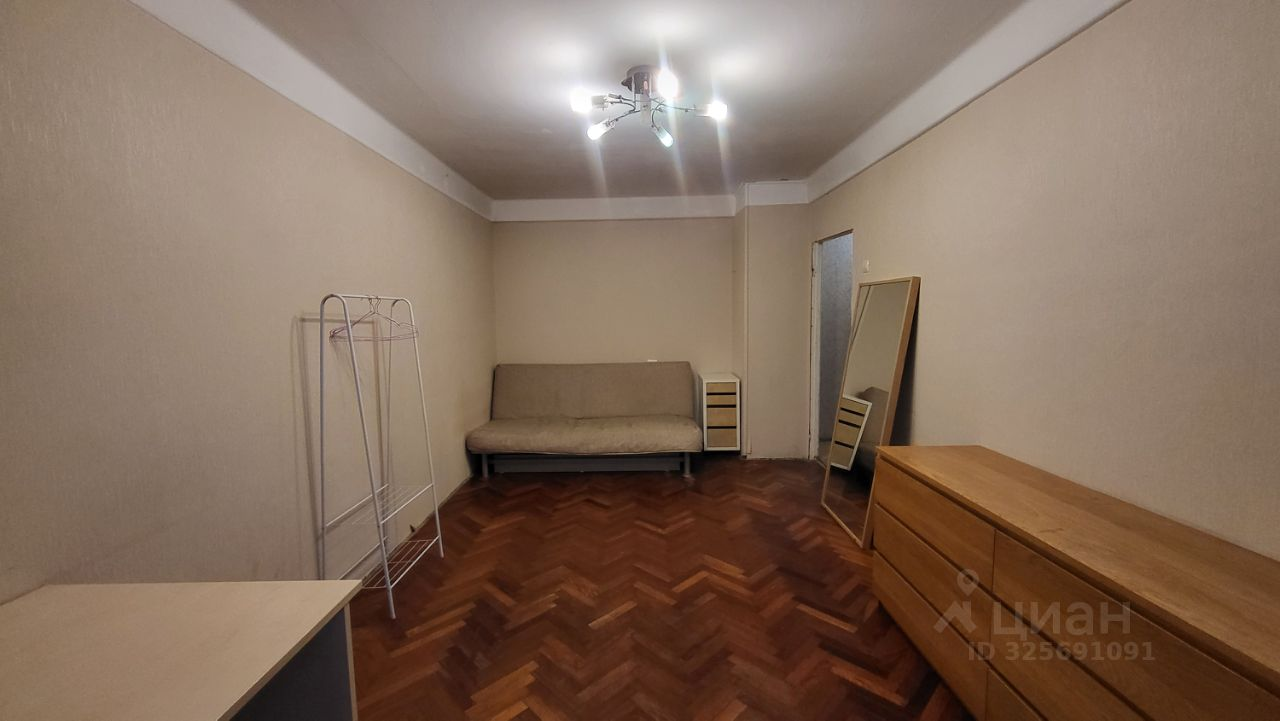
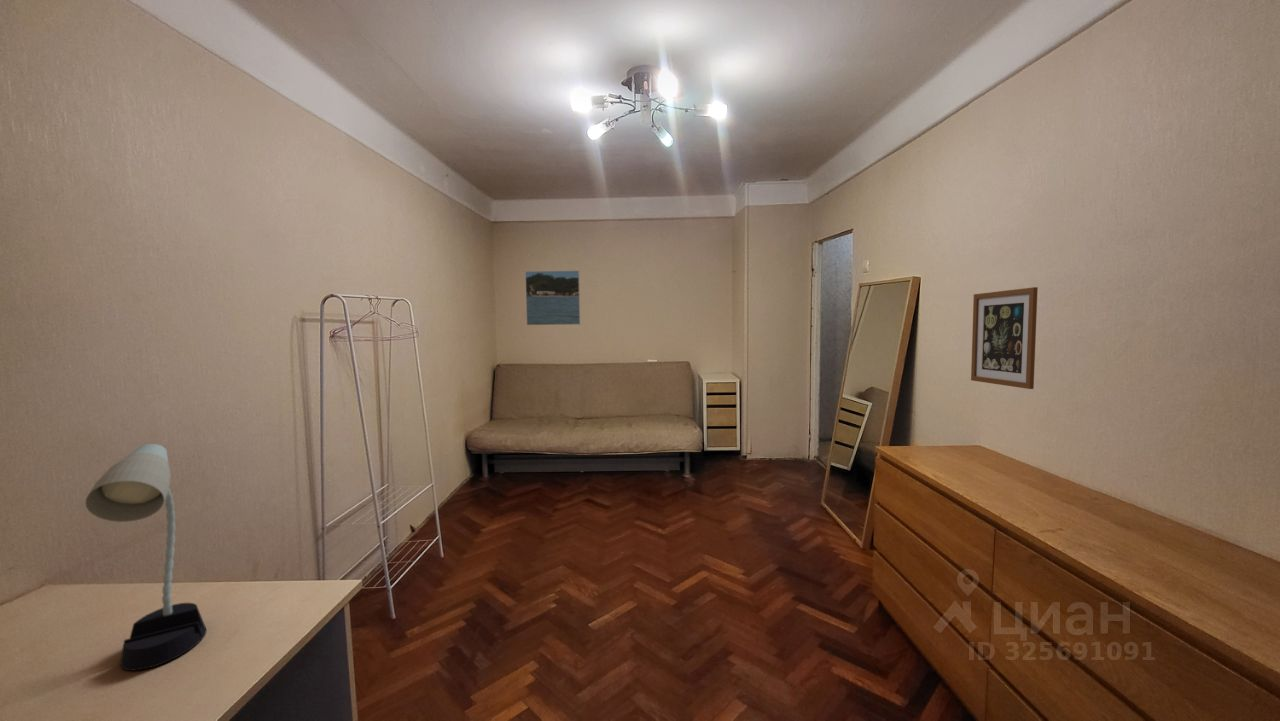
+ desk lamp (165, 554)
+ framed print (552, 298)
+ wall art (1001, 338)
